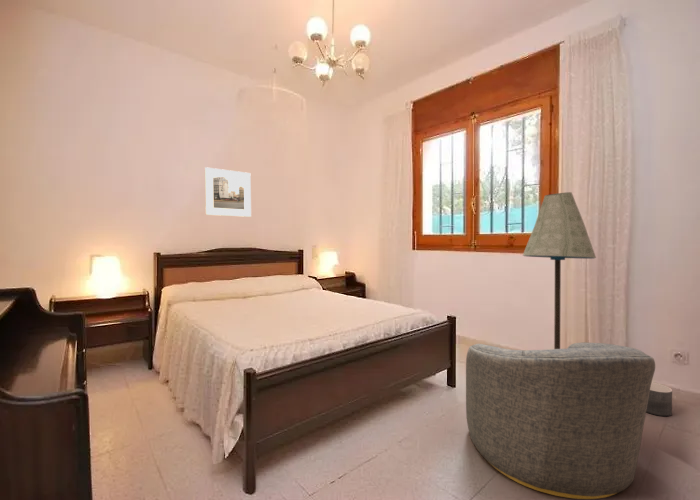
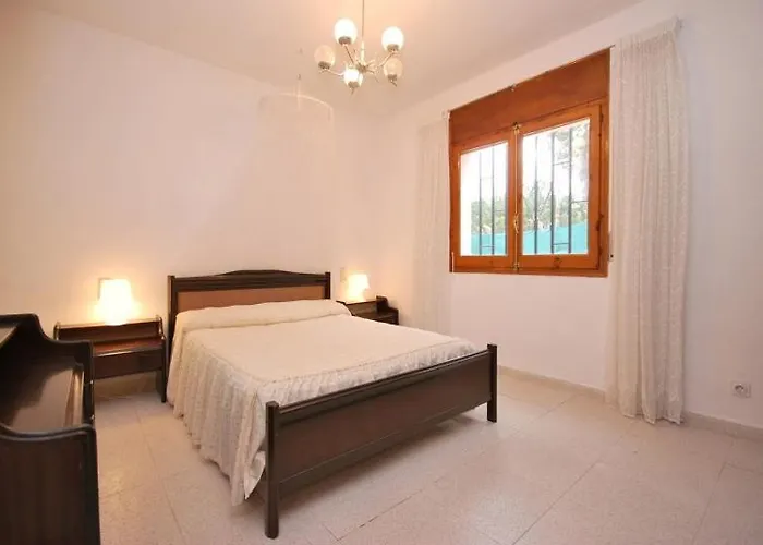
- planter (653, 398)
- floor lamp (557, 289)
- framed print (228, 193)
- armchair (555, 396)
